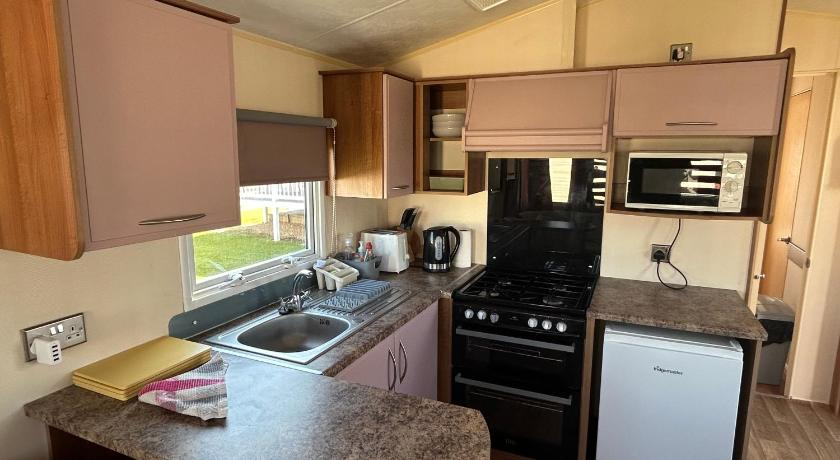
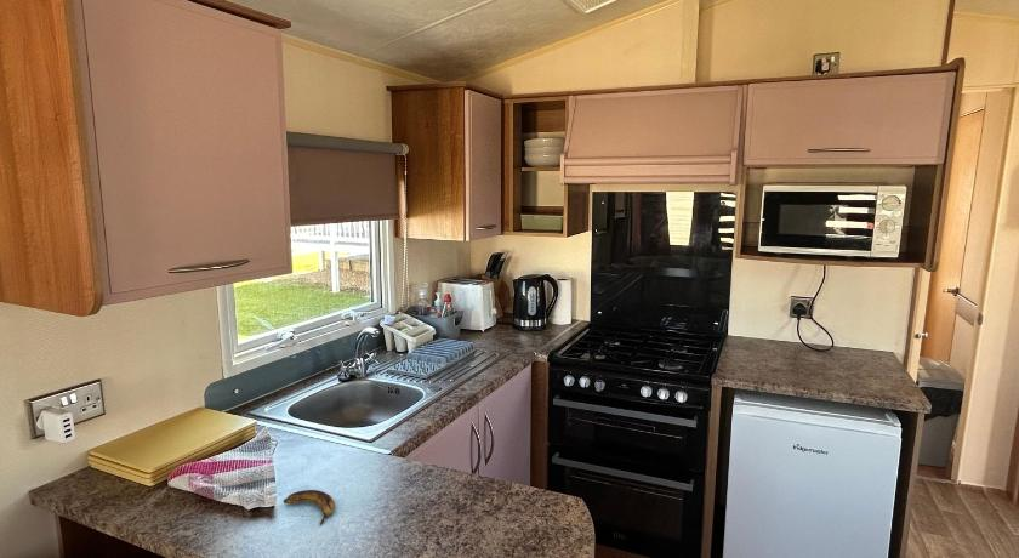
+ banana (312, 502)
